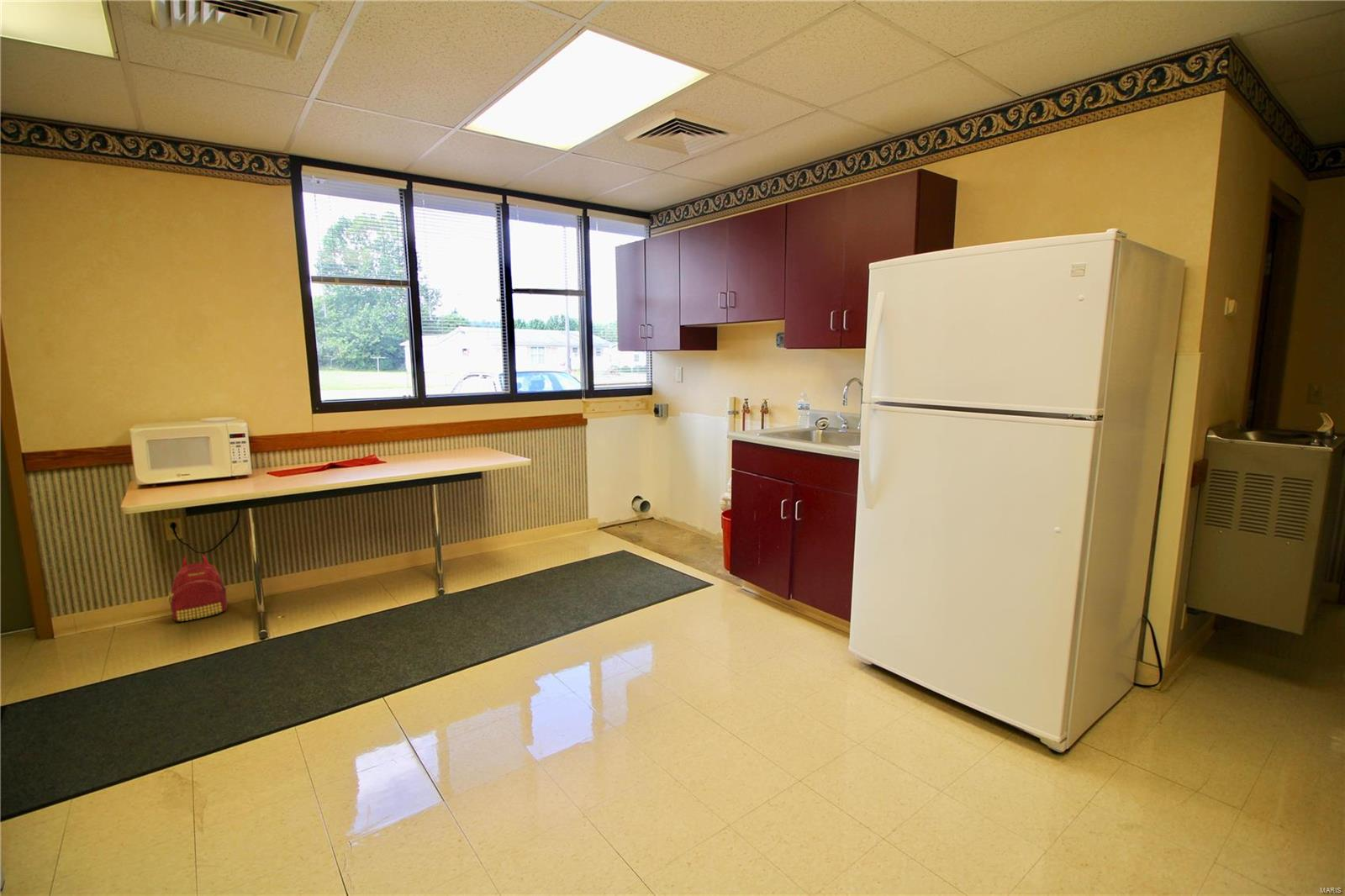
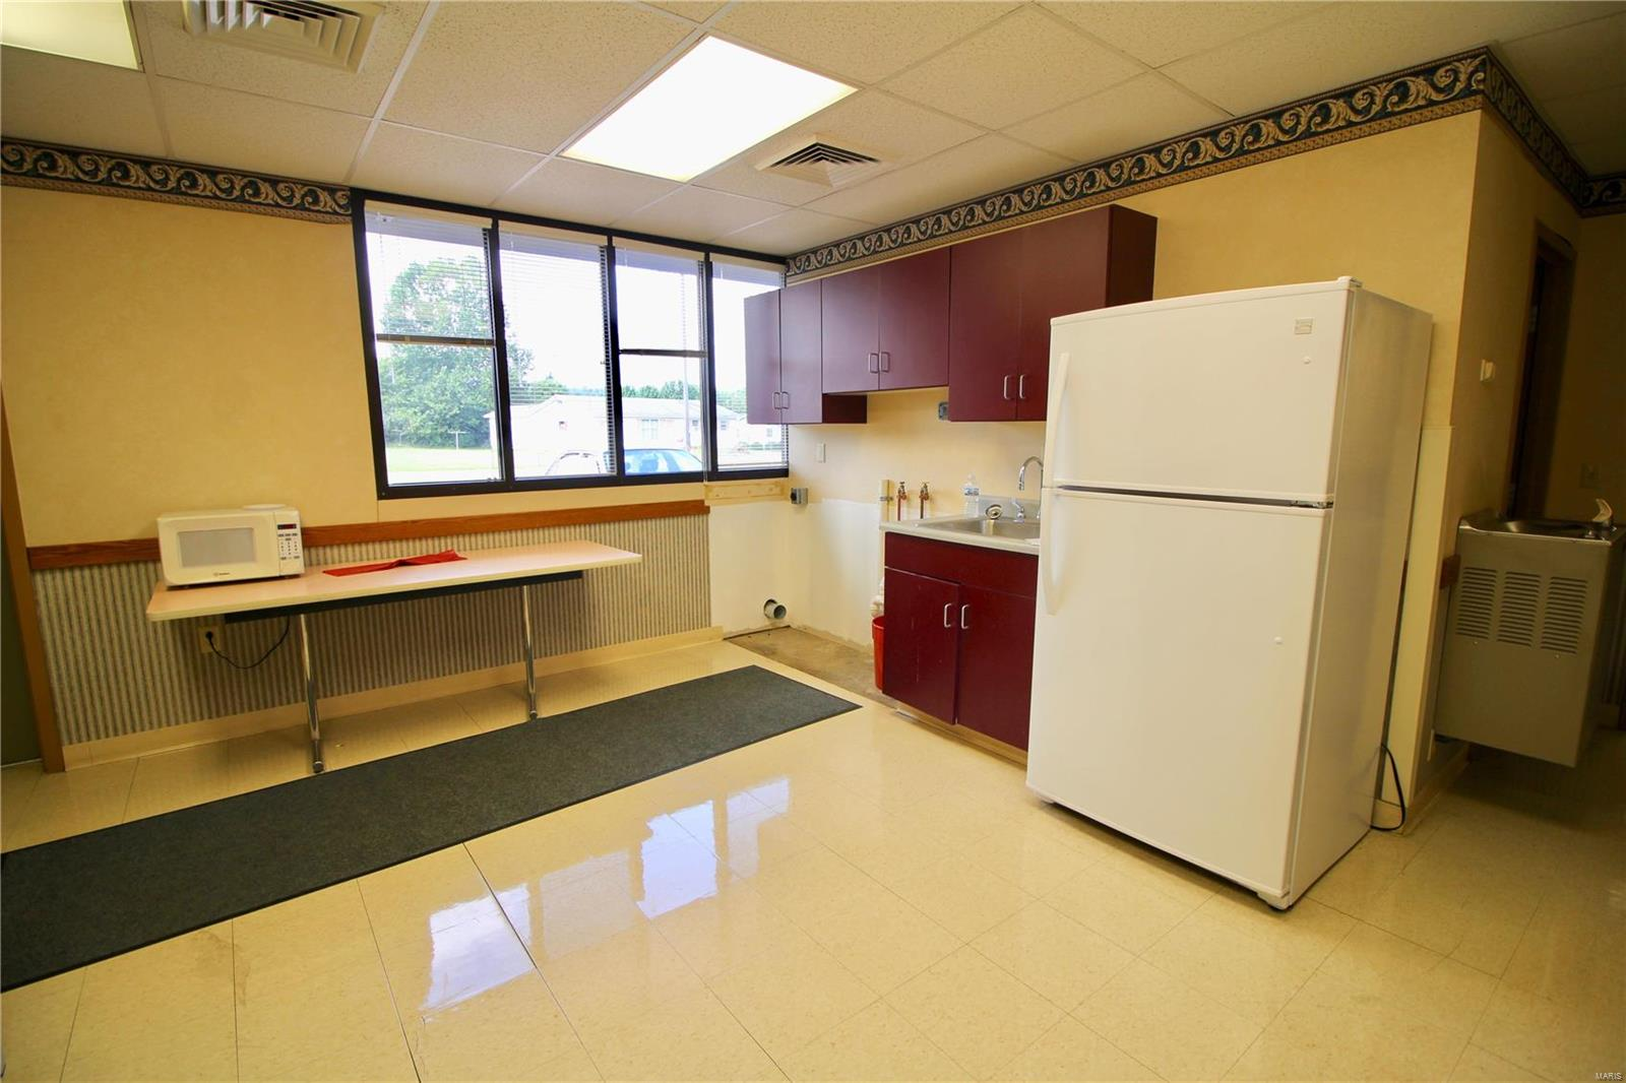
- backpack (196, 585)
